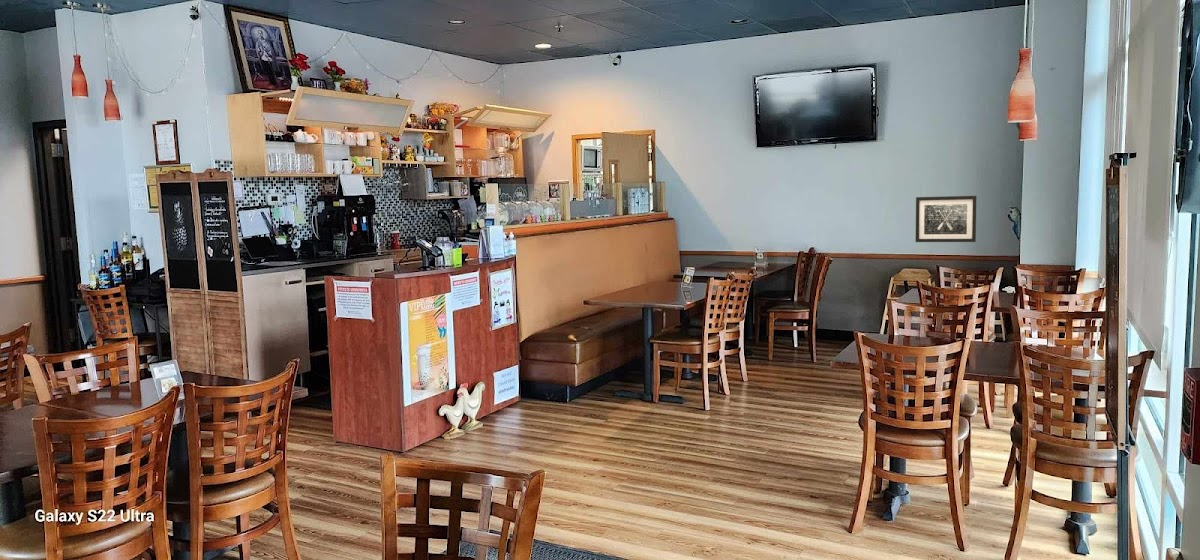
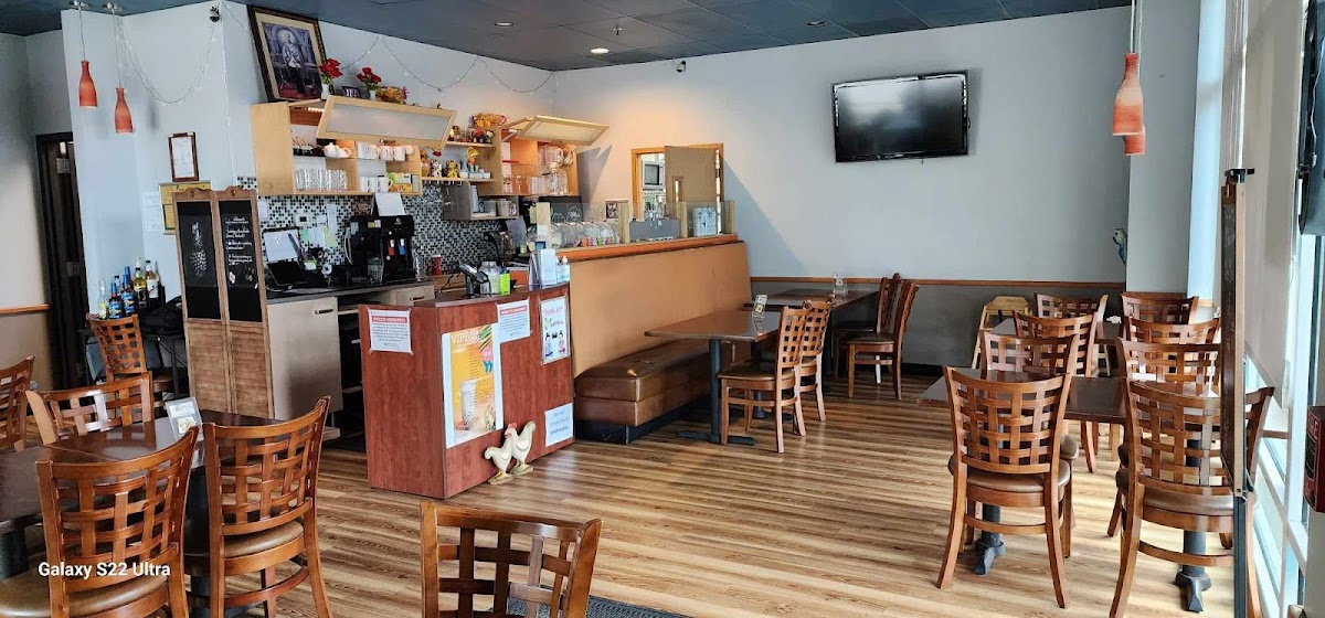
- wall art (945, 219)
